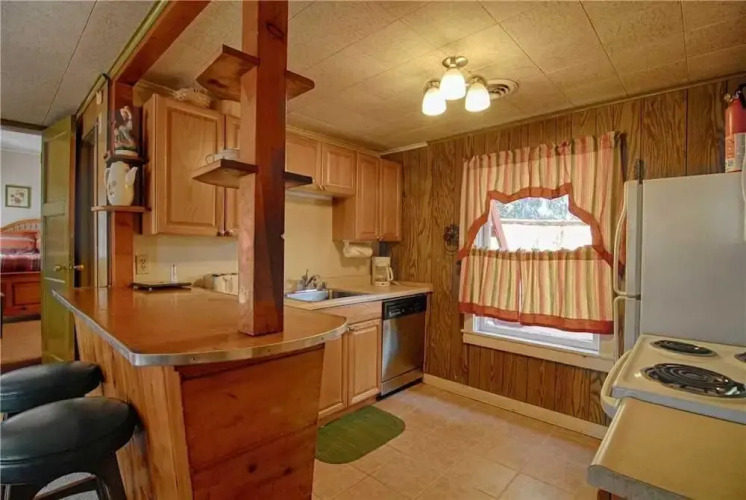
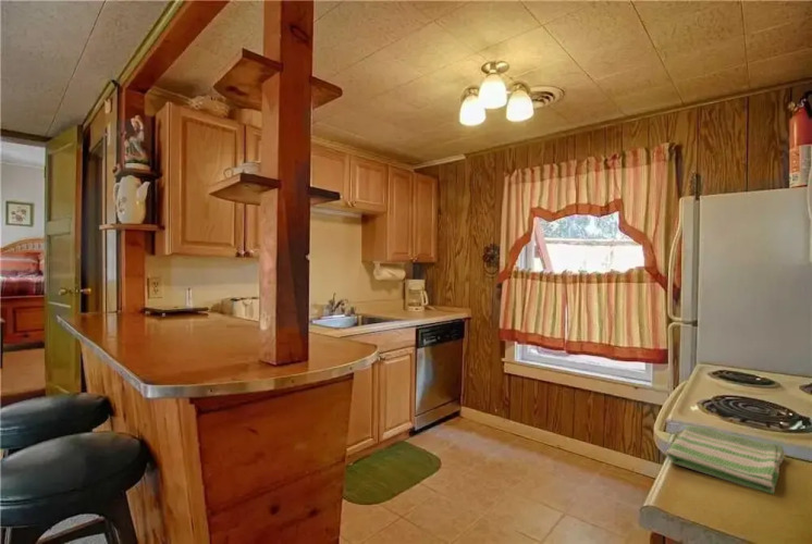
+ dish towel (724, 453)
